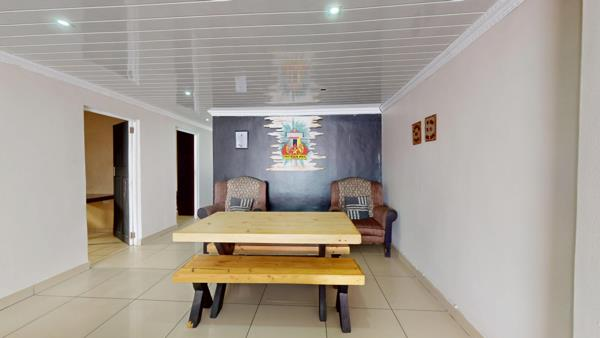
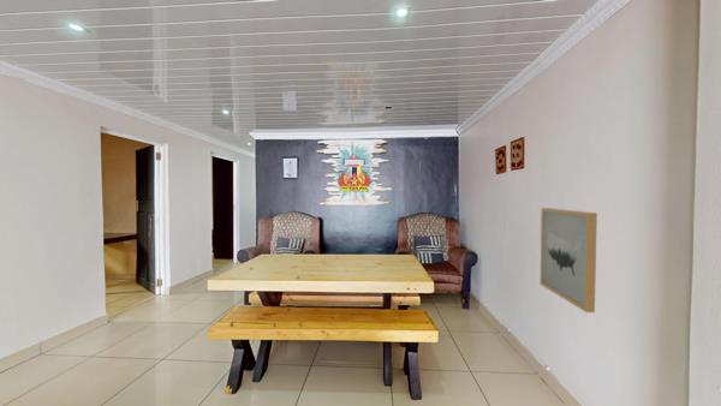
+ wall art (564, 253)
